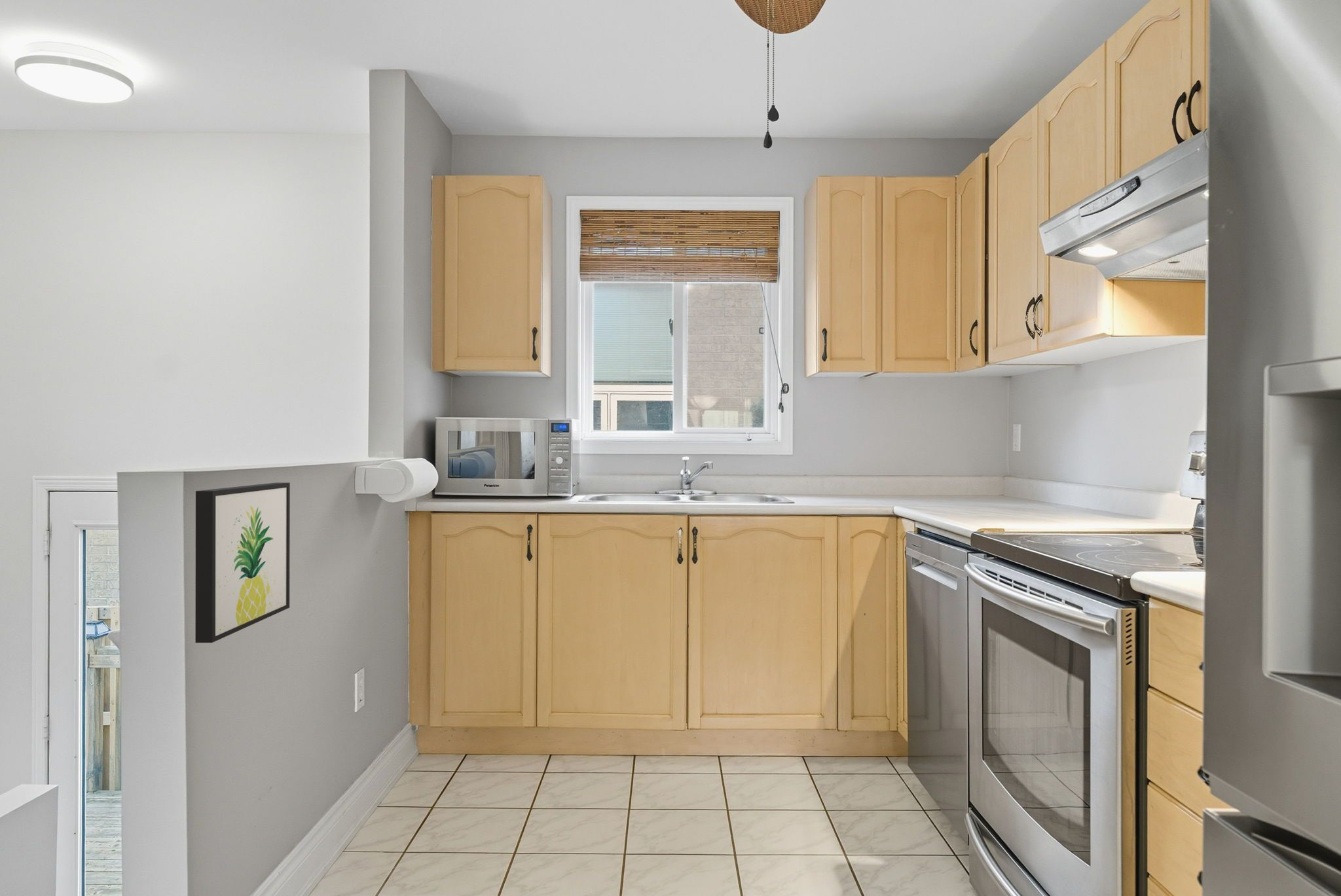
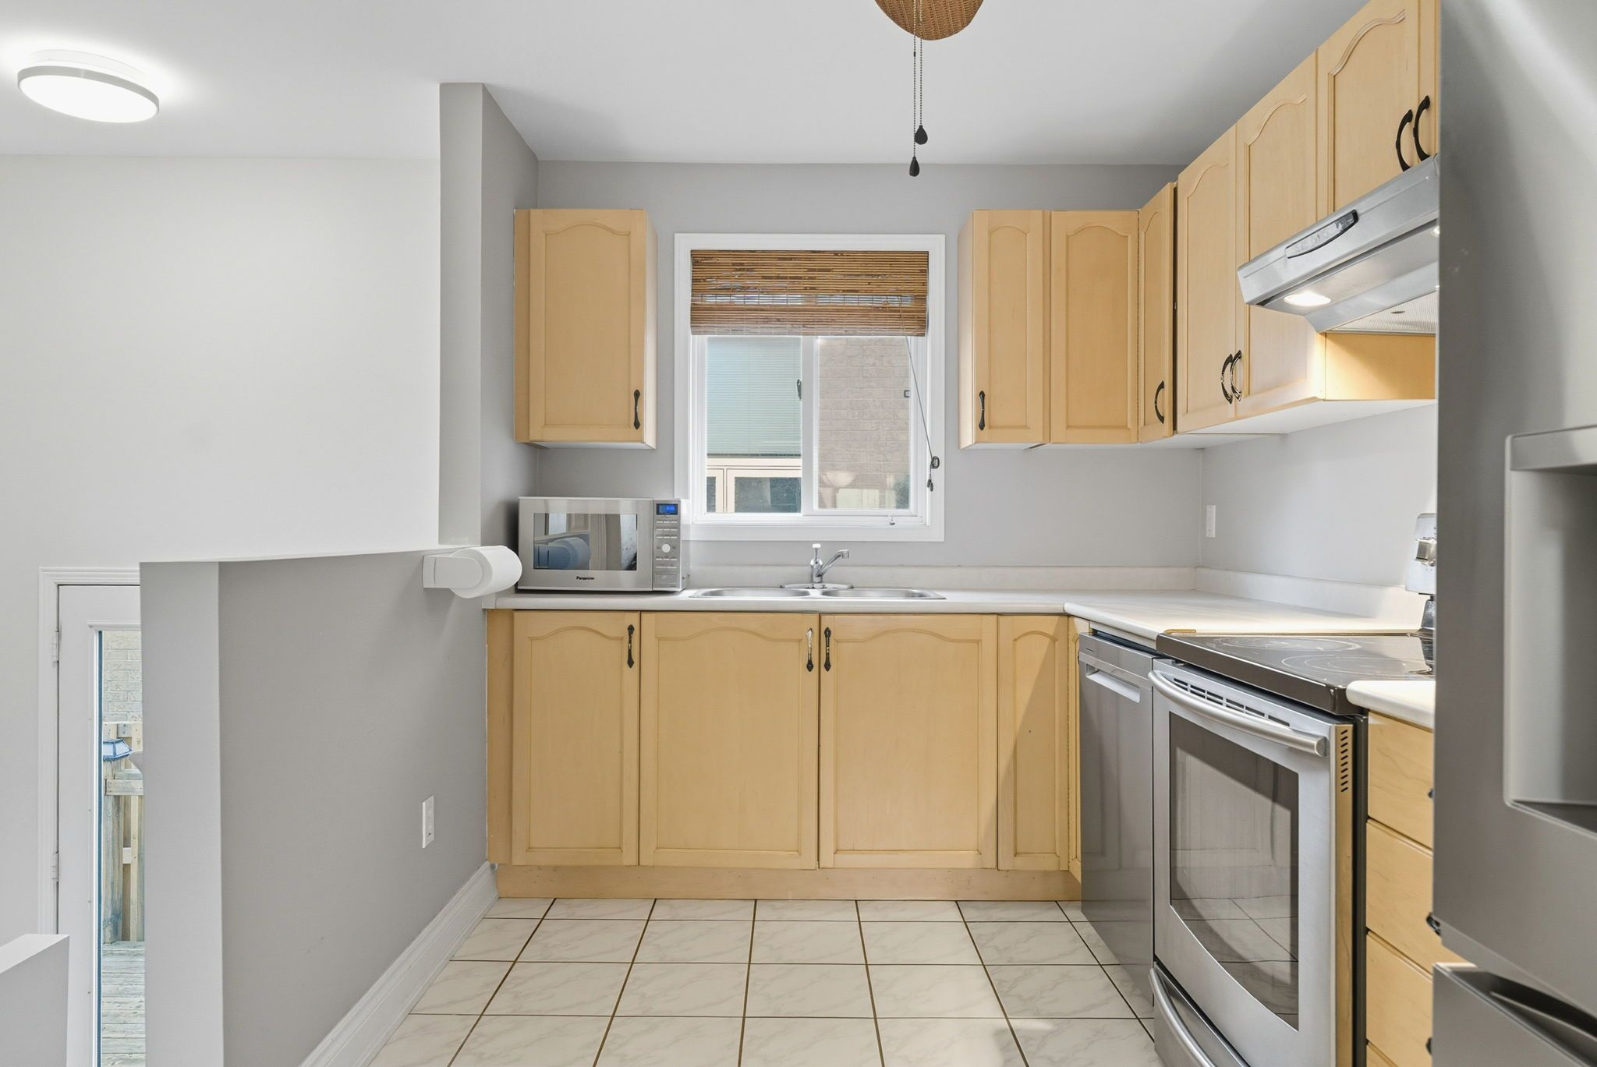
- wall art (247, 555)
